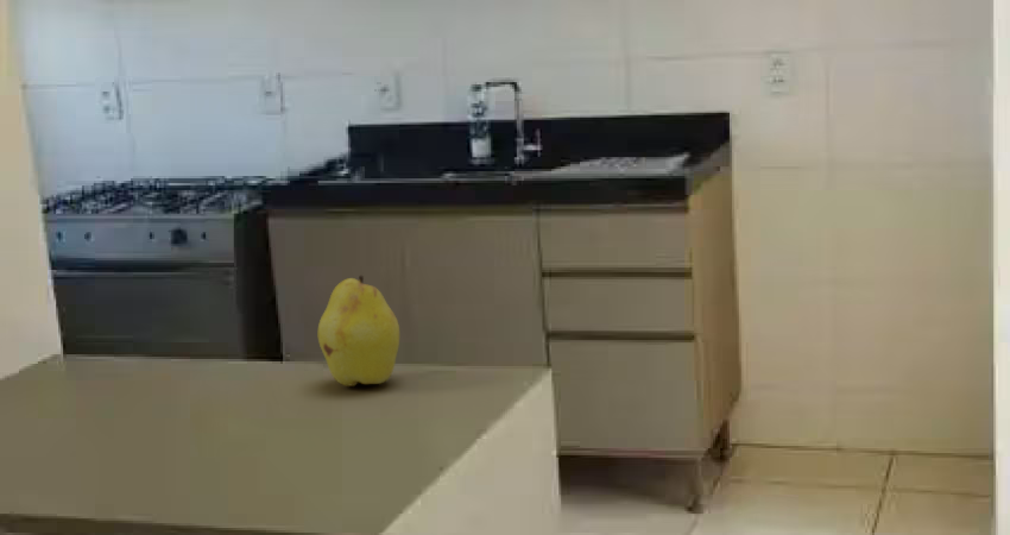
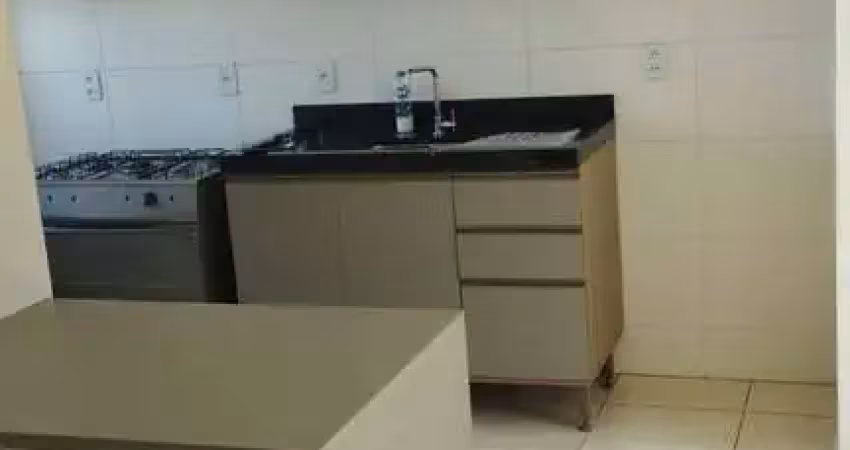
- fruit (358, 331)
